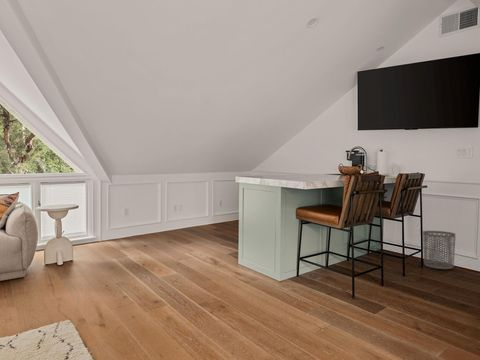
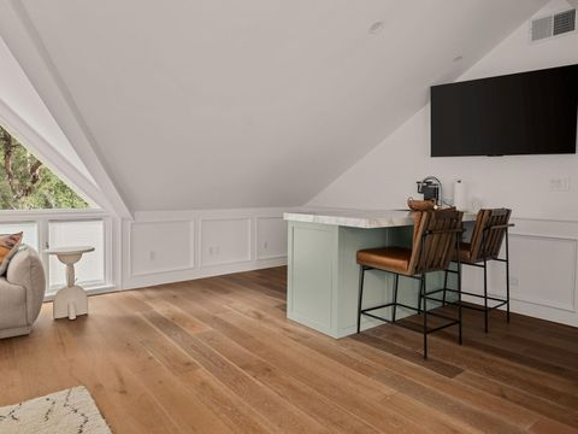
- waste bin (439, 249)
